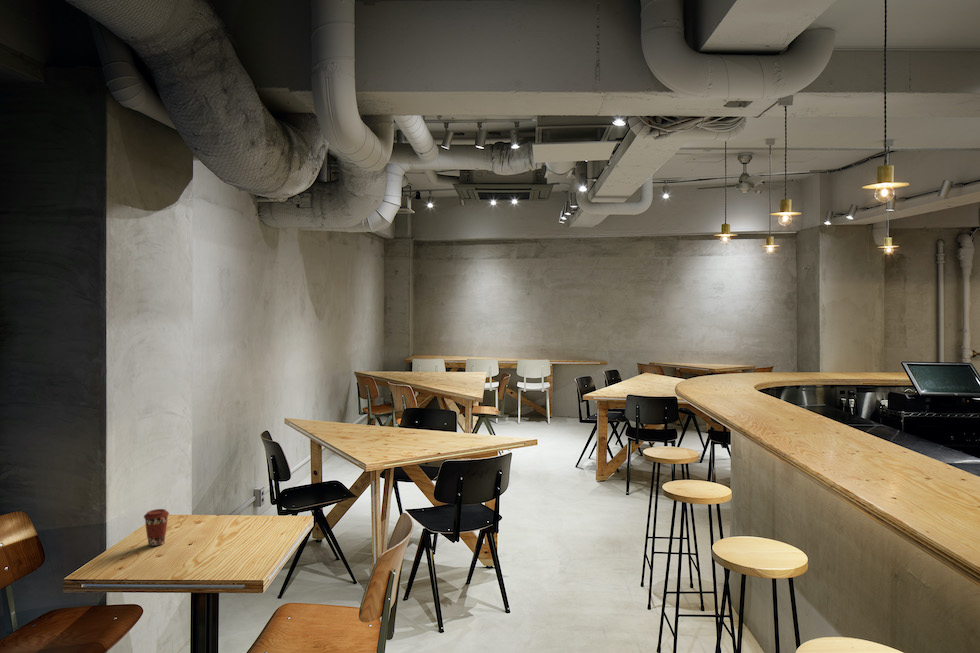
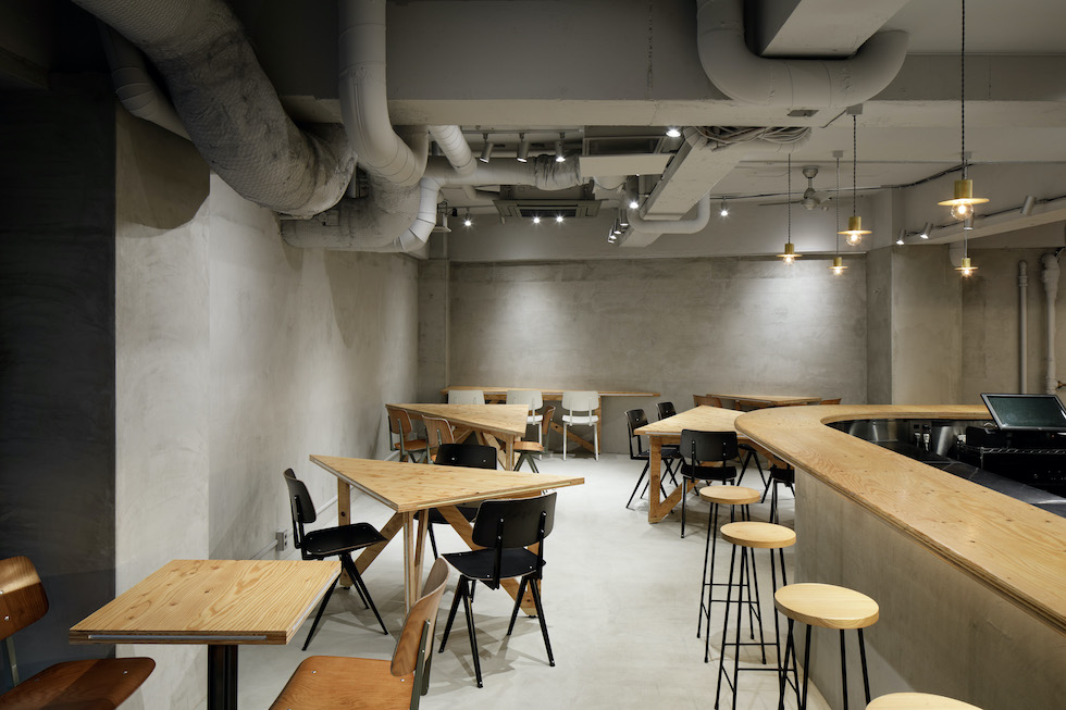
- coffee cup (156, 527)
